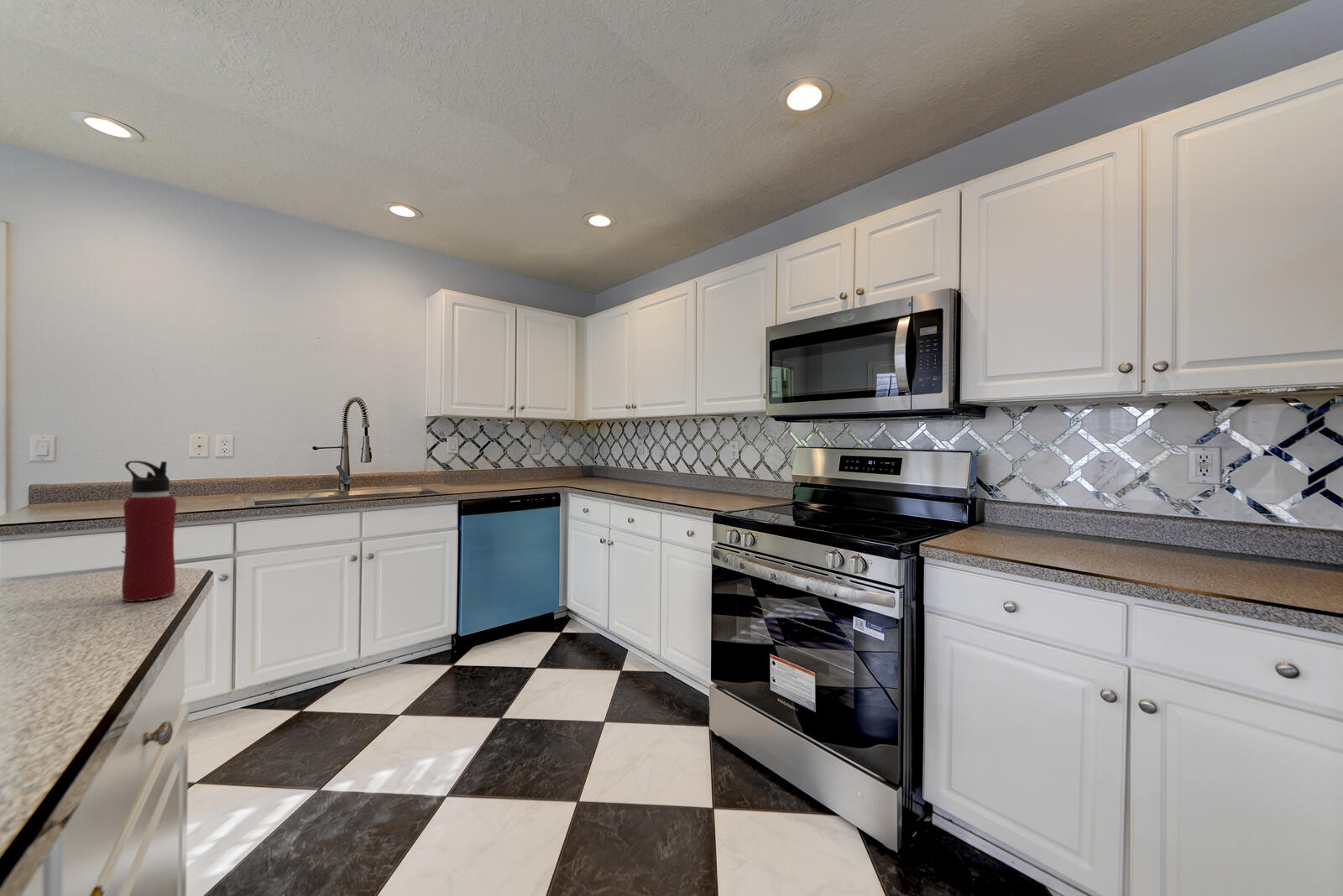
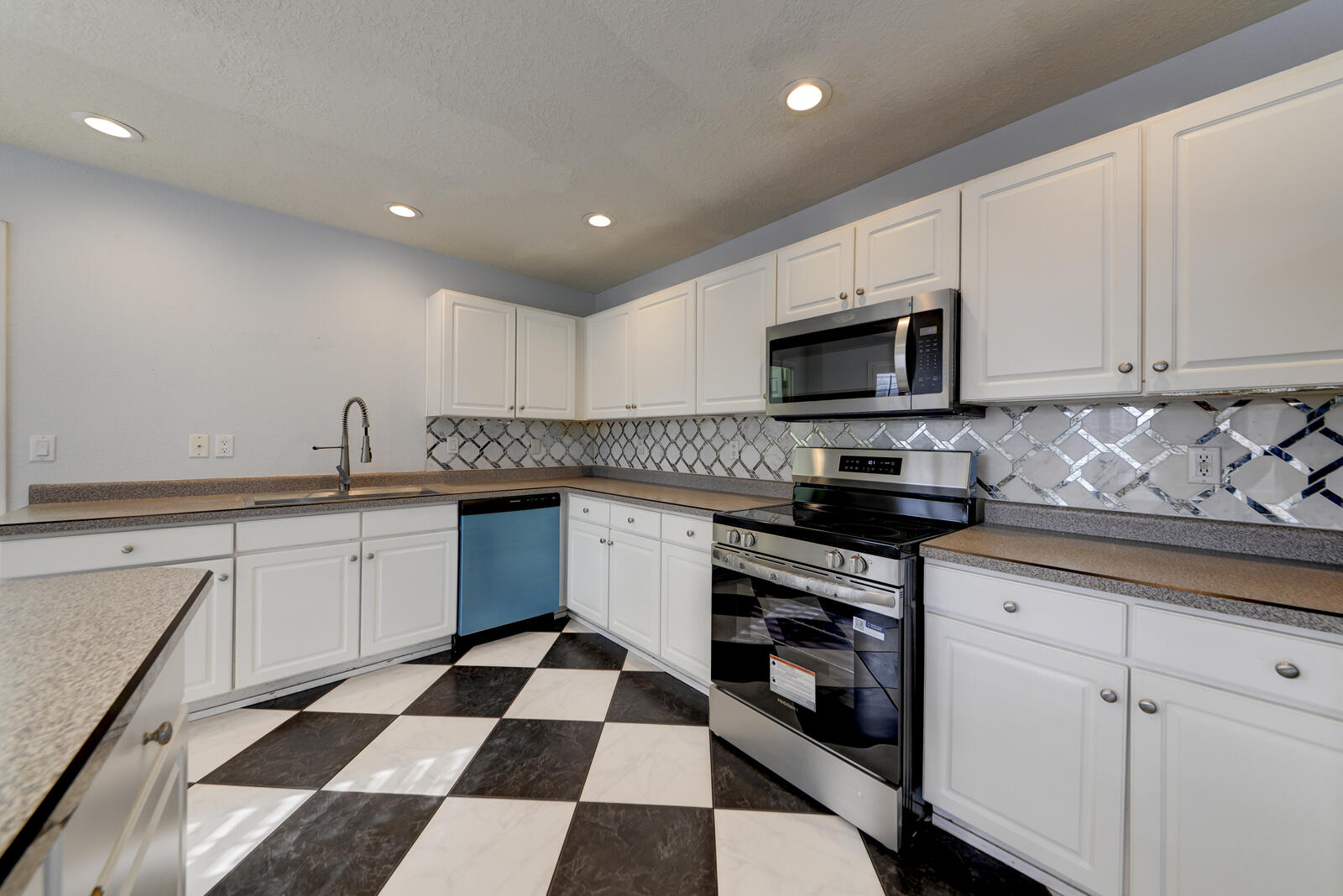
- water bottle (149, 528)
